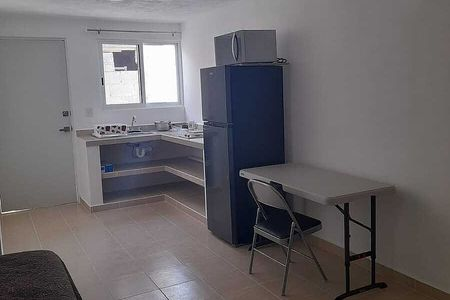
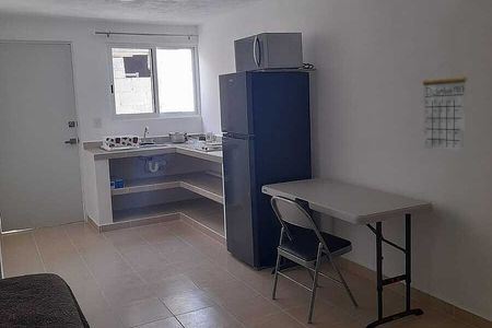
+ calendar (443, 106)
